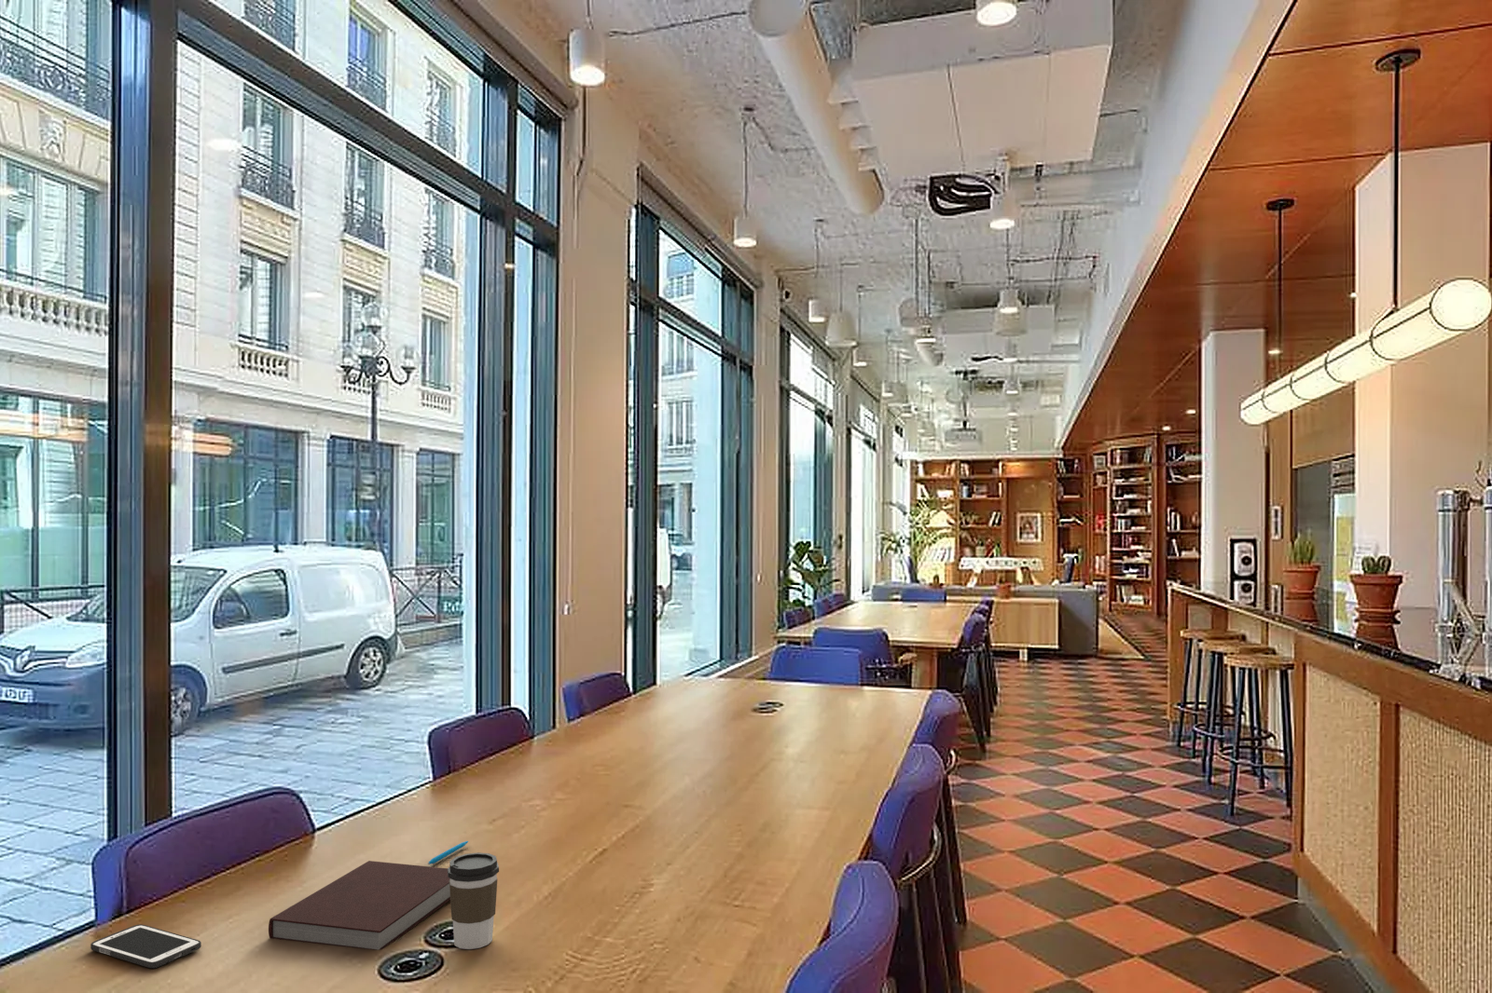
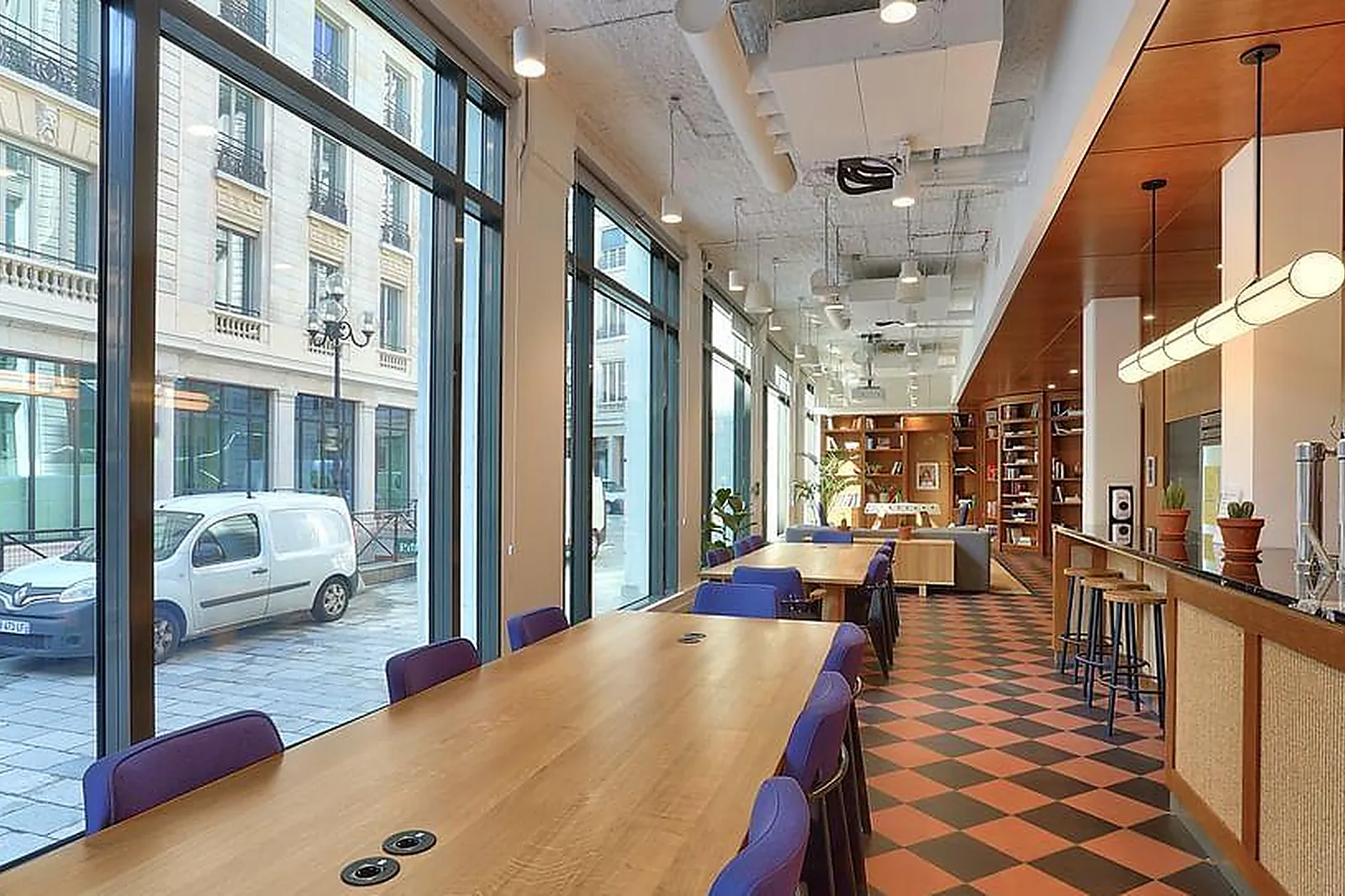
- pen (448, 851)
- coffee cup (473, 901)
- cell phone (145, 945)
- notebook (373, 902)
